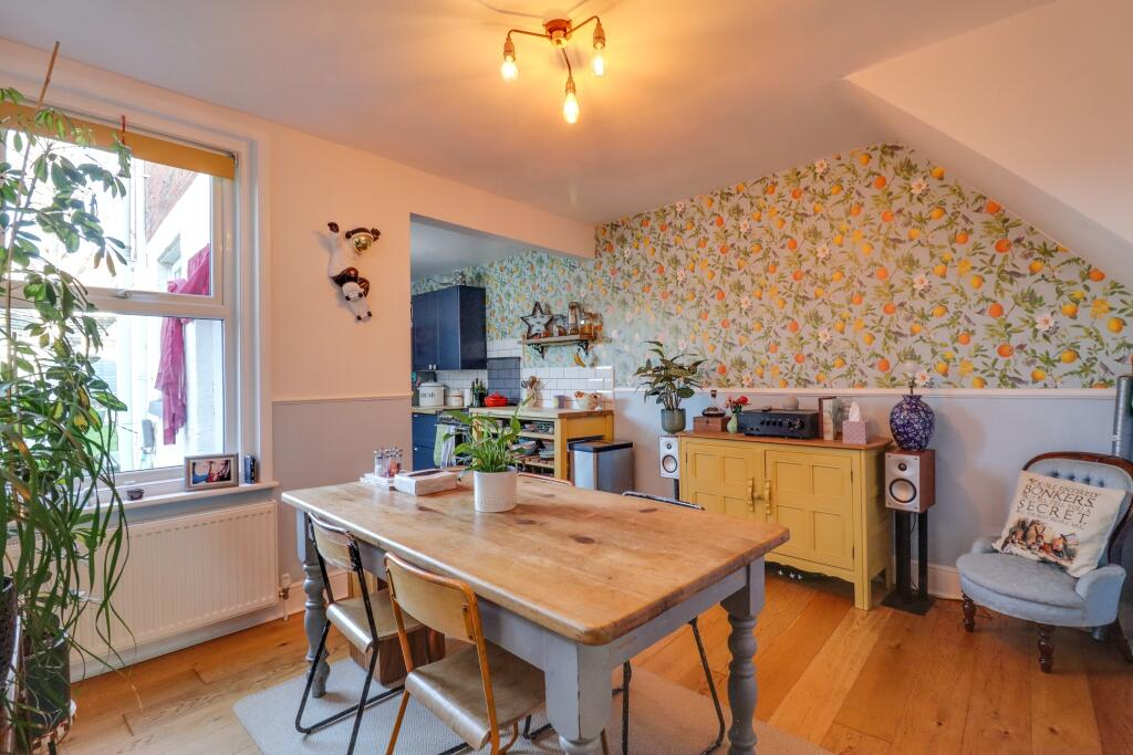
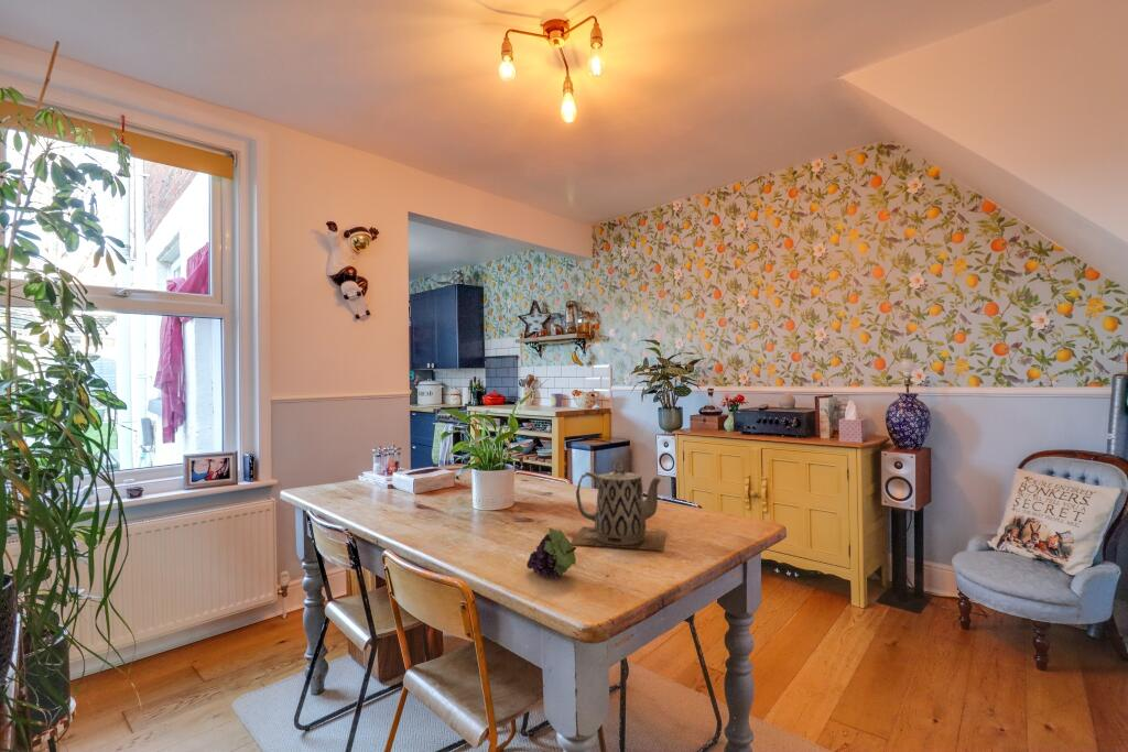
+ fruit (551, 554)
+ teapot (618, 499)
